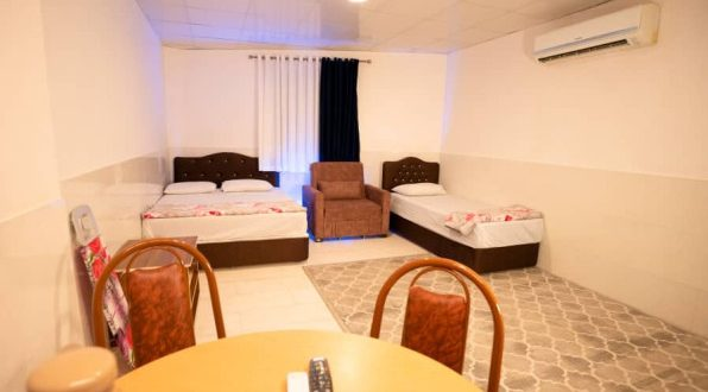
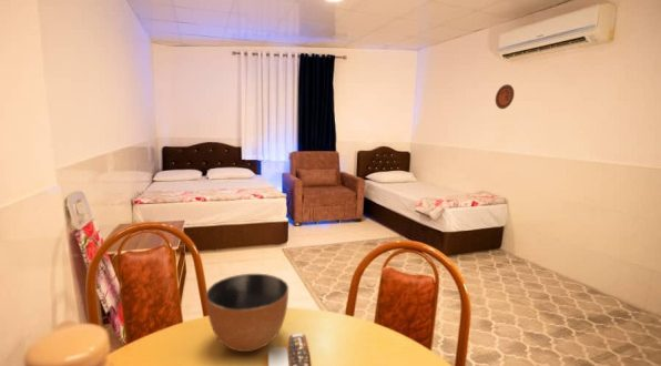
+ decorative plate (505, 96)
+ bowl (248, 315)
